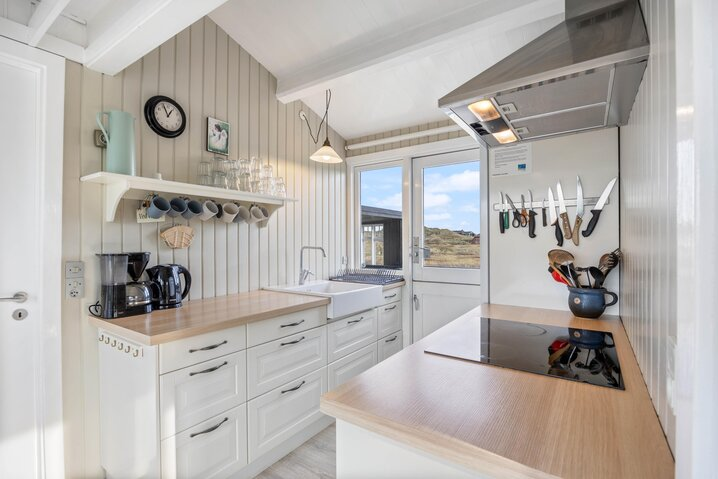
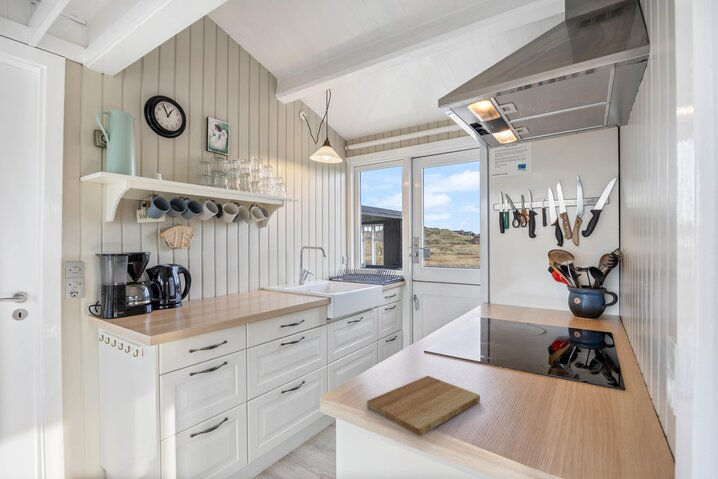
+ cutting board (424, 400)
